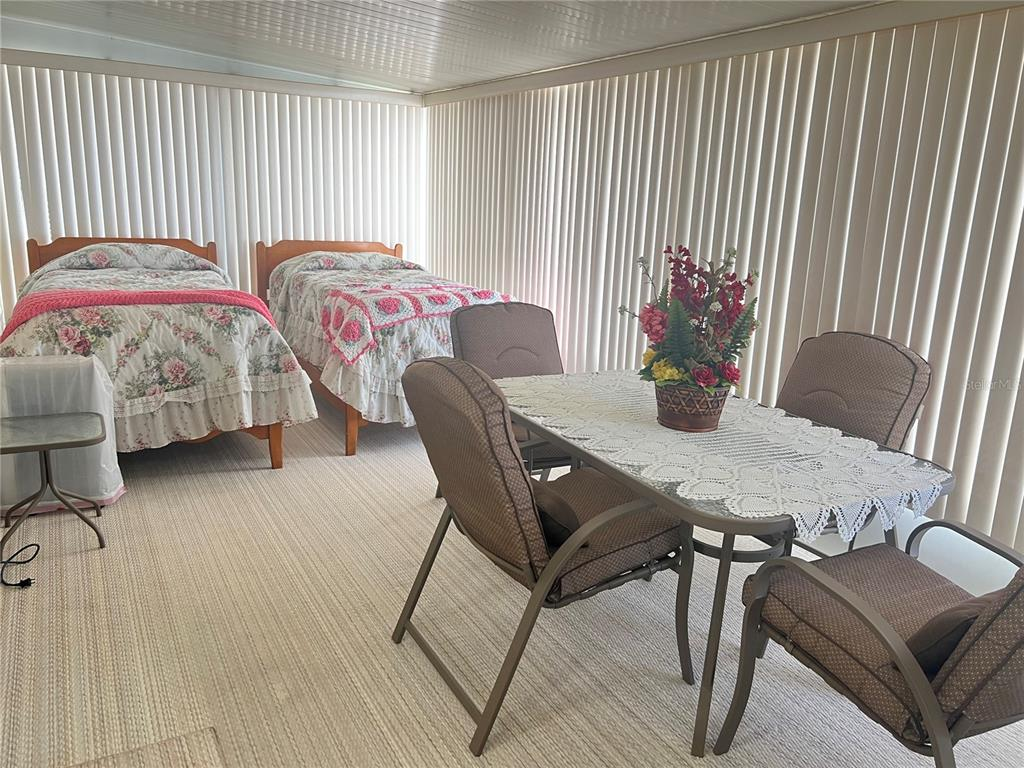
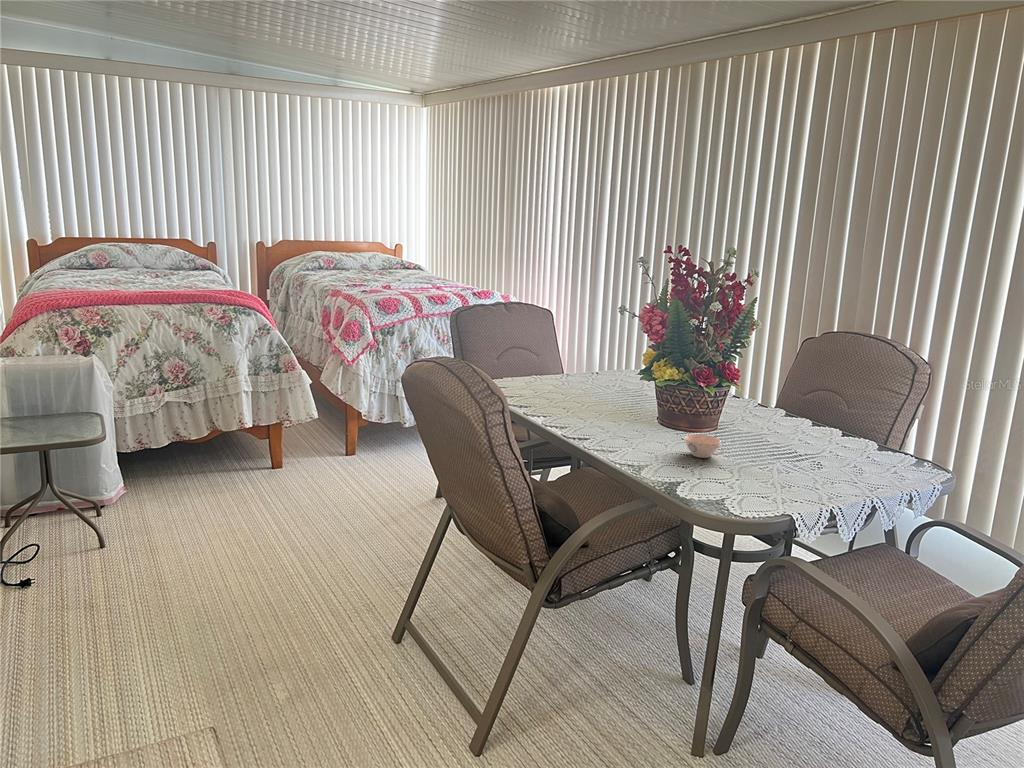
+ teacup (705, 448)
